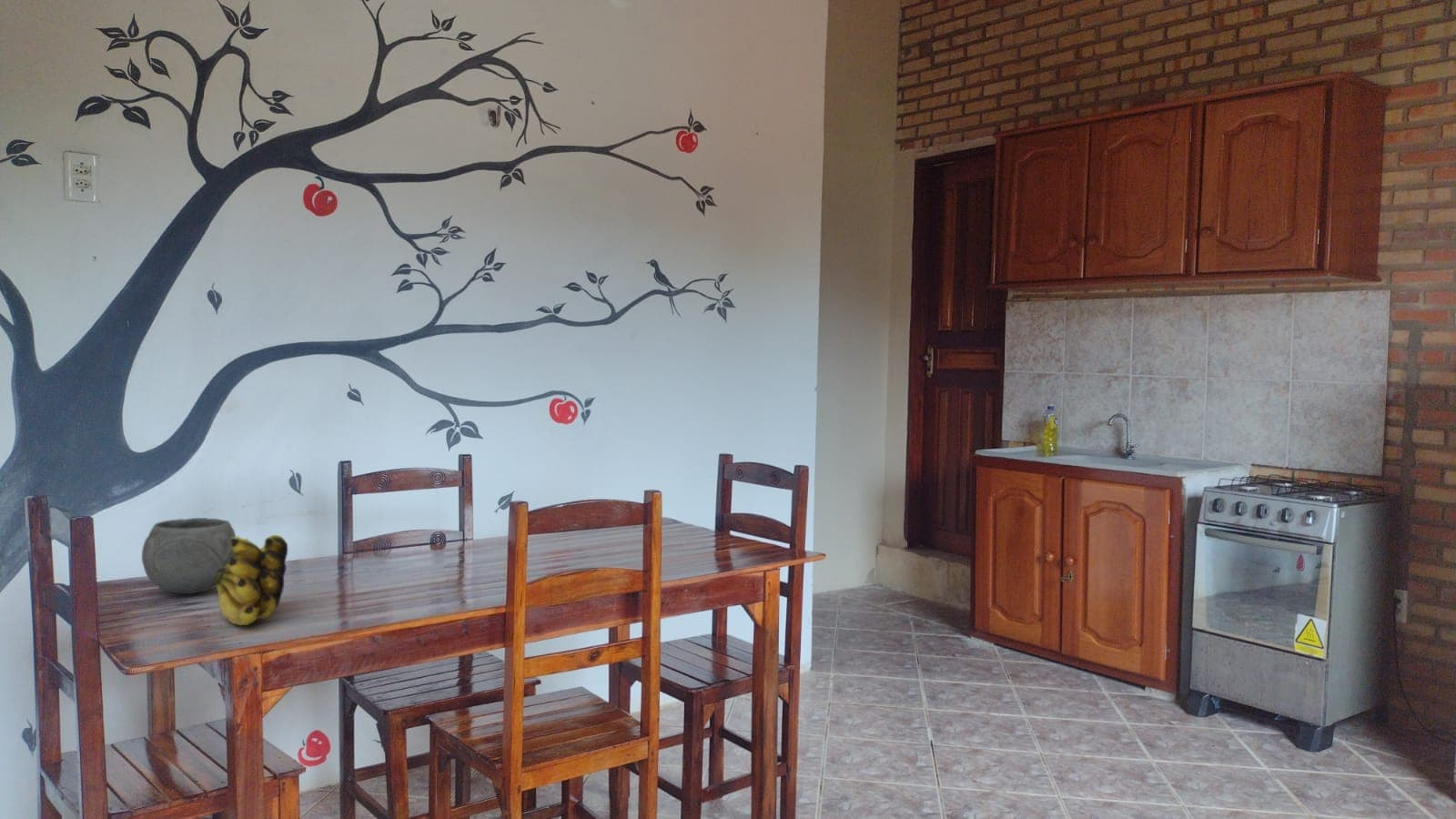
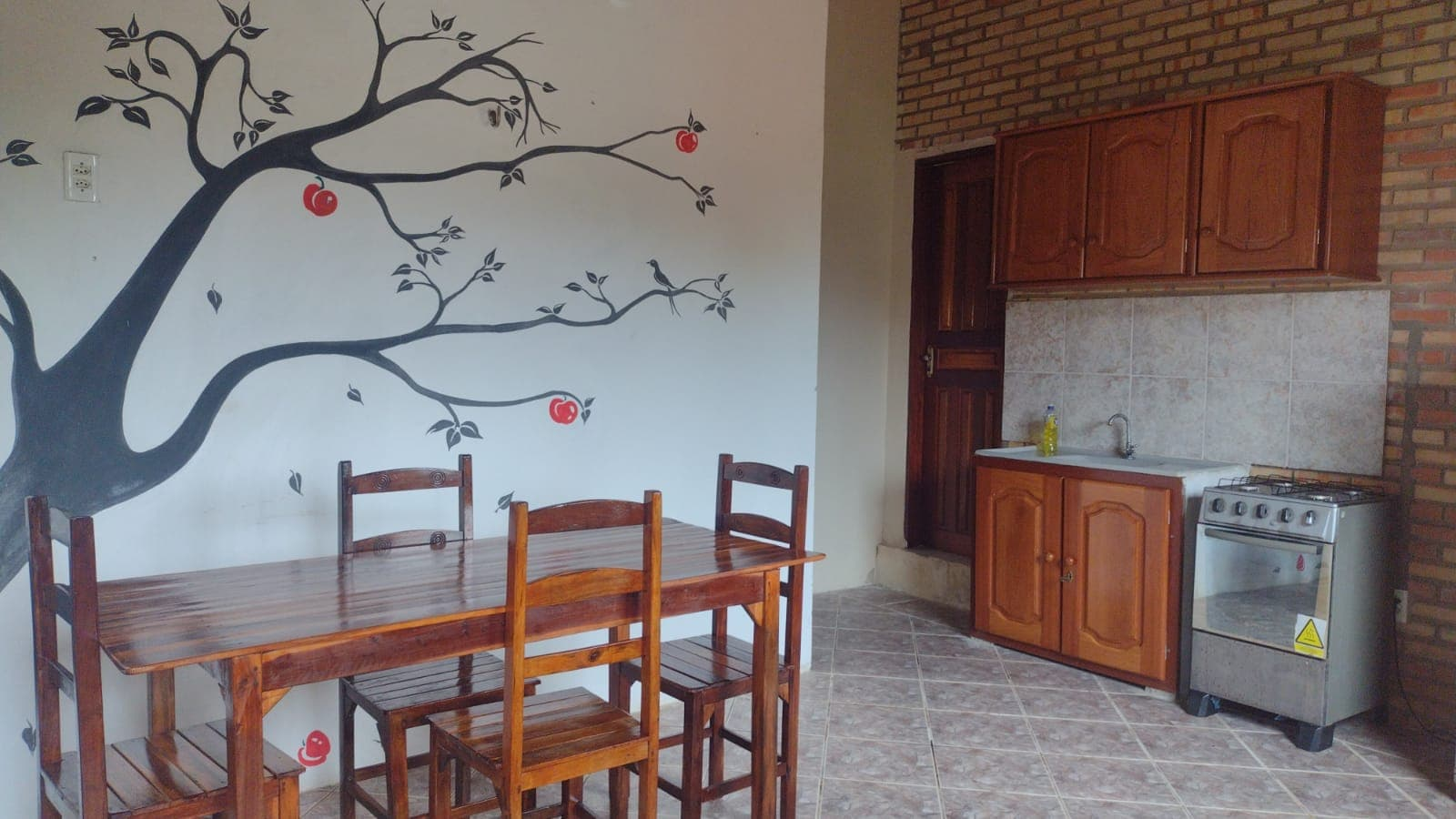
- bowl (192, 557)
- banana (243, 576)
